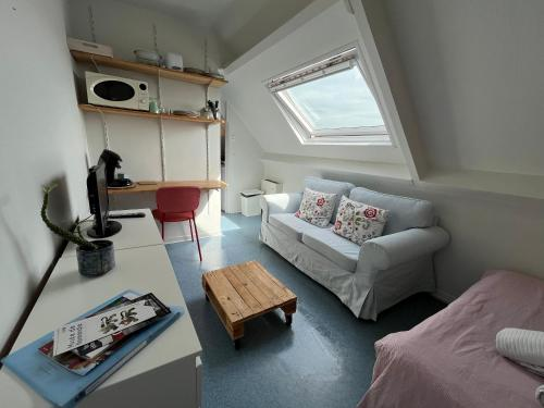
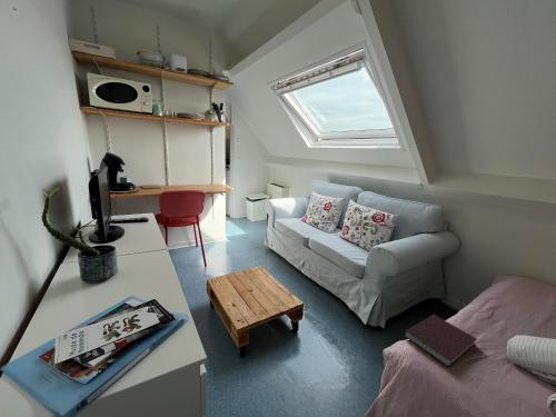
+ notebook (439, 337)
